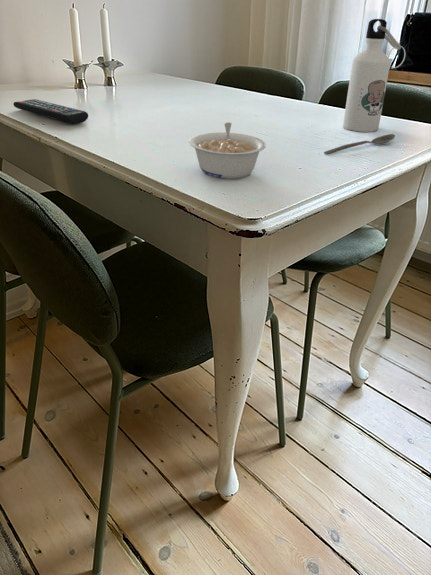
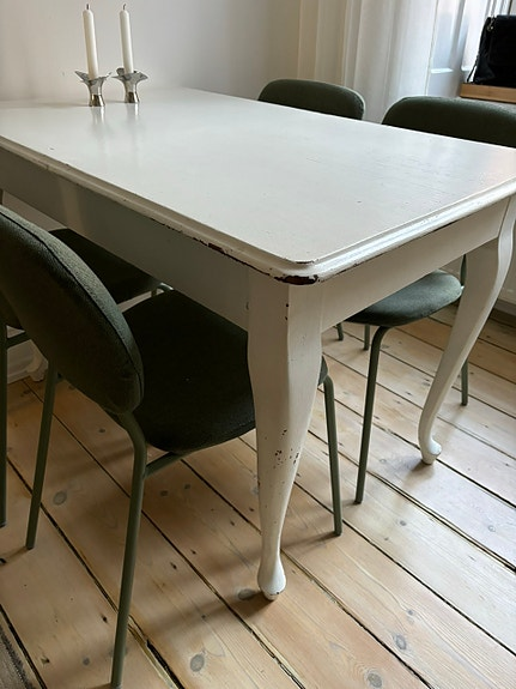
- water bottle (377, 75)
- legume (224, 152)
- spoon (361, 143)
- remote control (49, 110)
